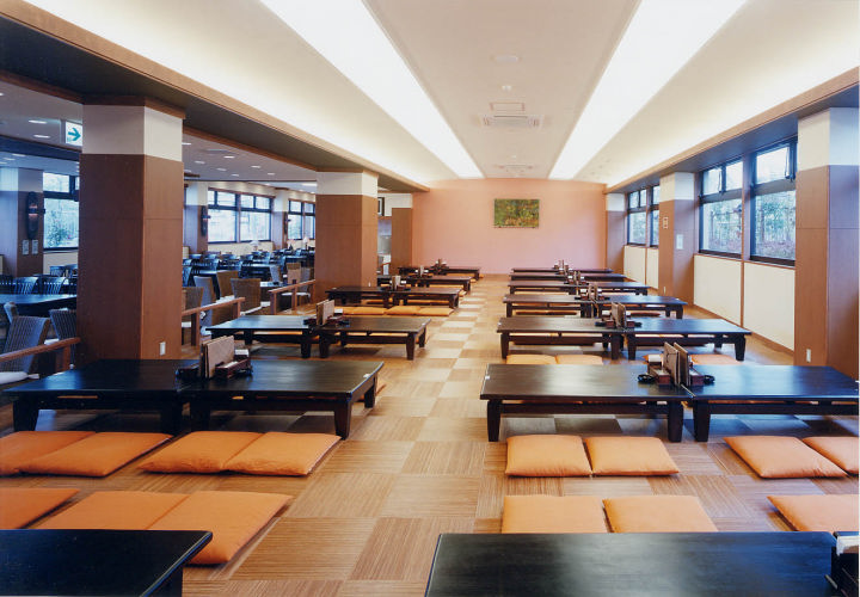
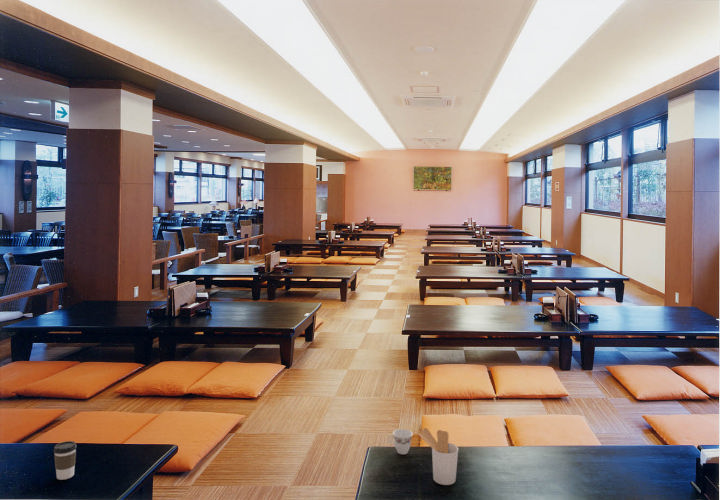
+ utensil holder (437, 454)
+ coffee cup (65, 460)
+ teacup (400, 442)
